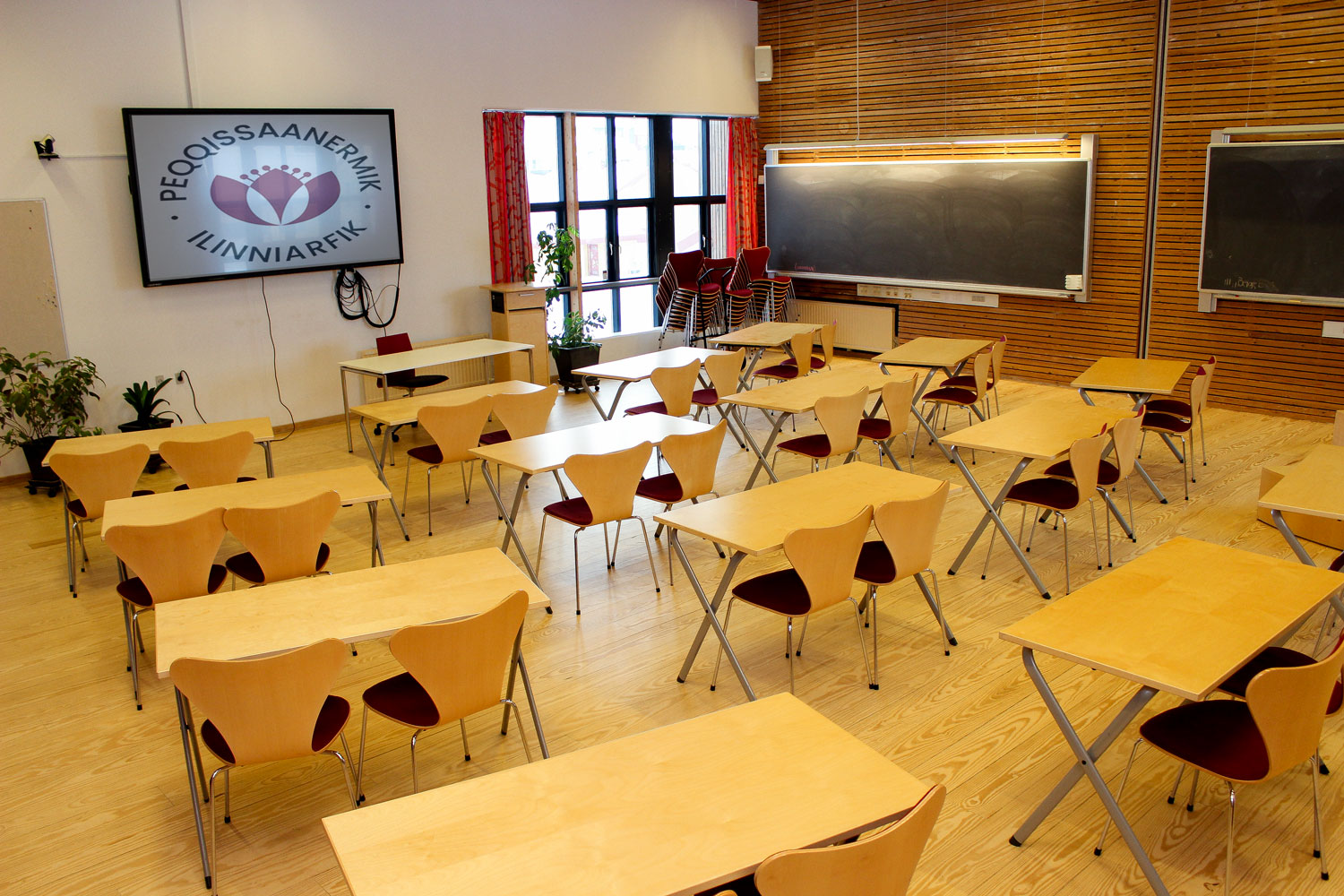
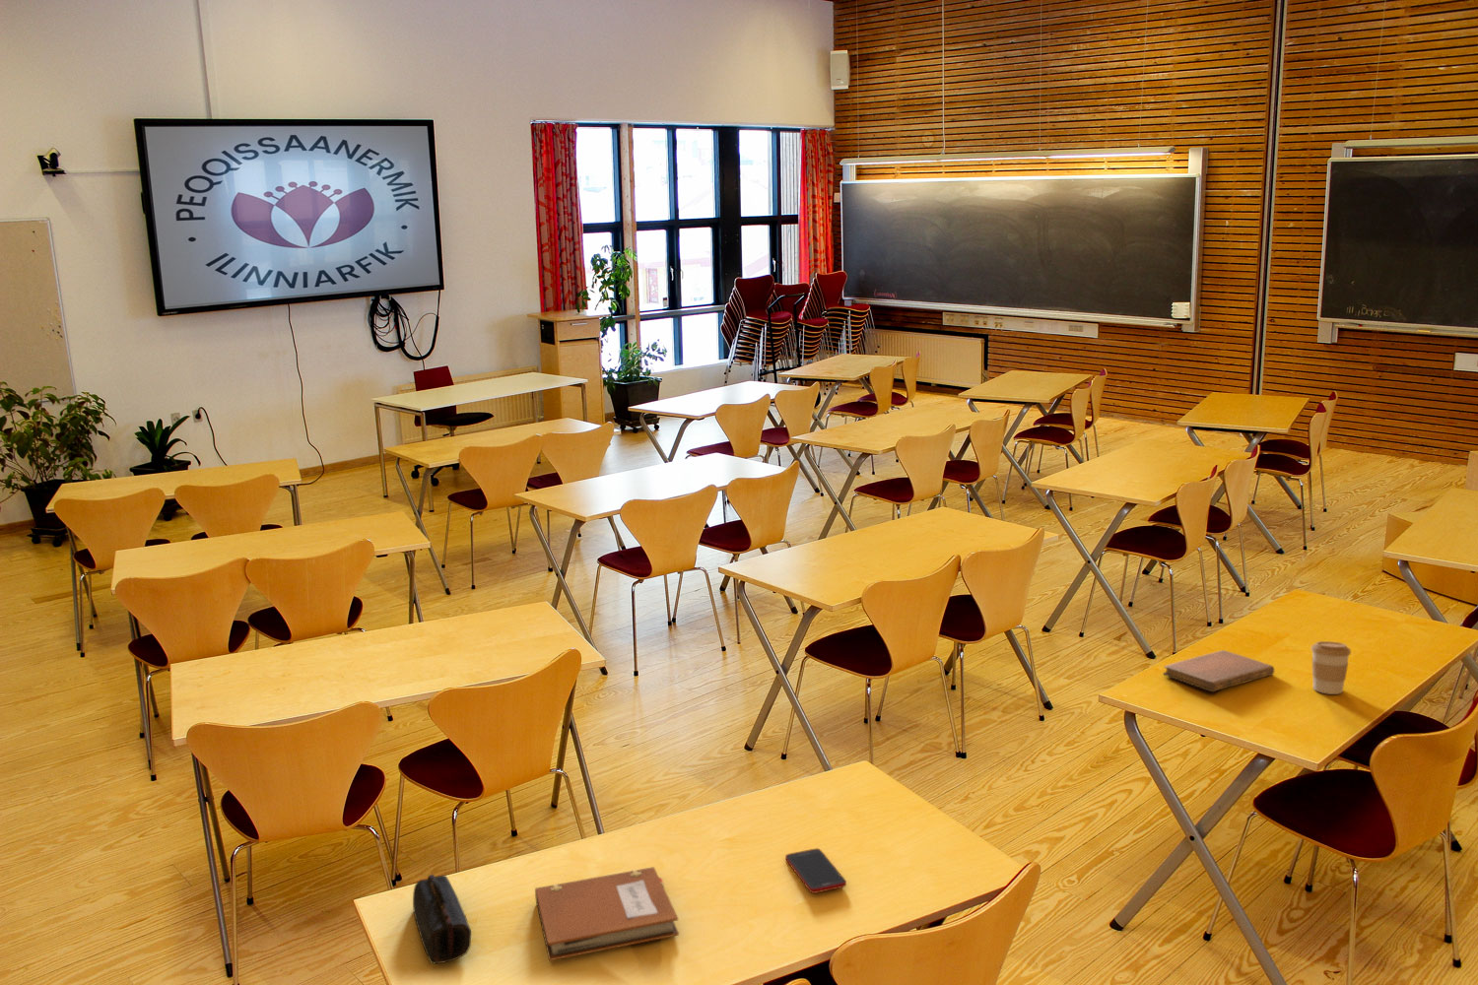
+ coffee cup (1330, 666)
+ notebook (1217, 669)
+ cell phone (815, 870)
+ pencil case (440, 907)
+ notebook (607, 908)
